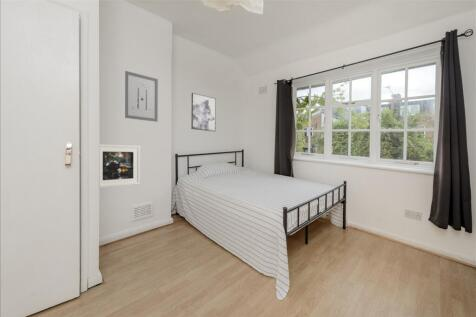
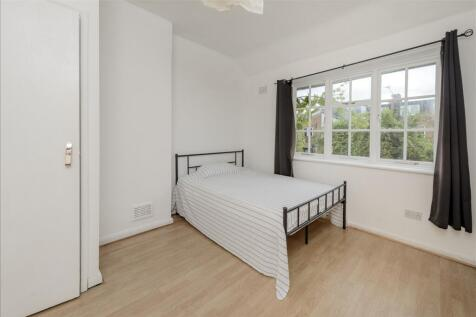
- wall art (204, 113)
- wall art (142, 97)
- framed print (118, 165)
